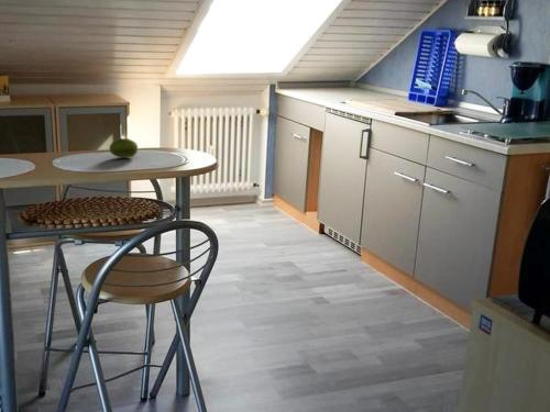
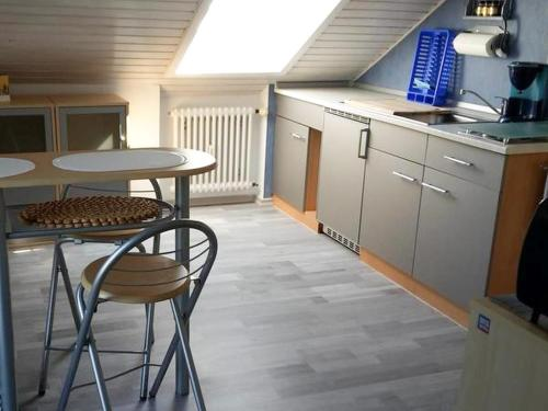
- fruit (123, 147)
